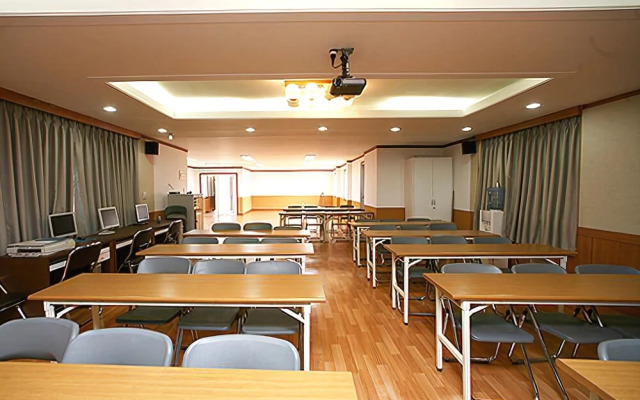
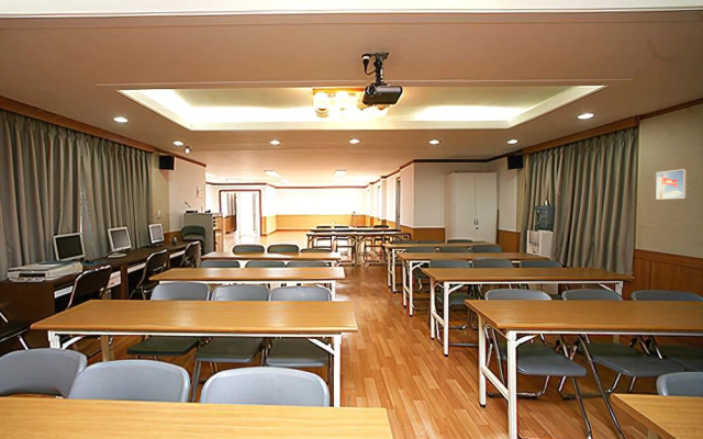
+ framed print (670, 184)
